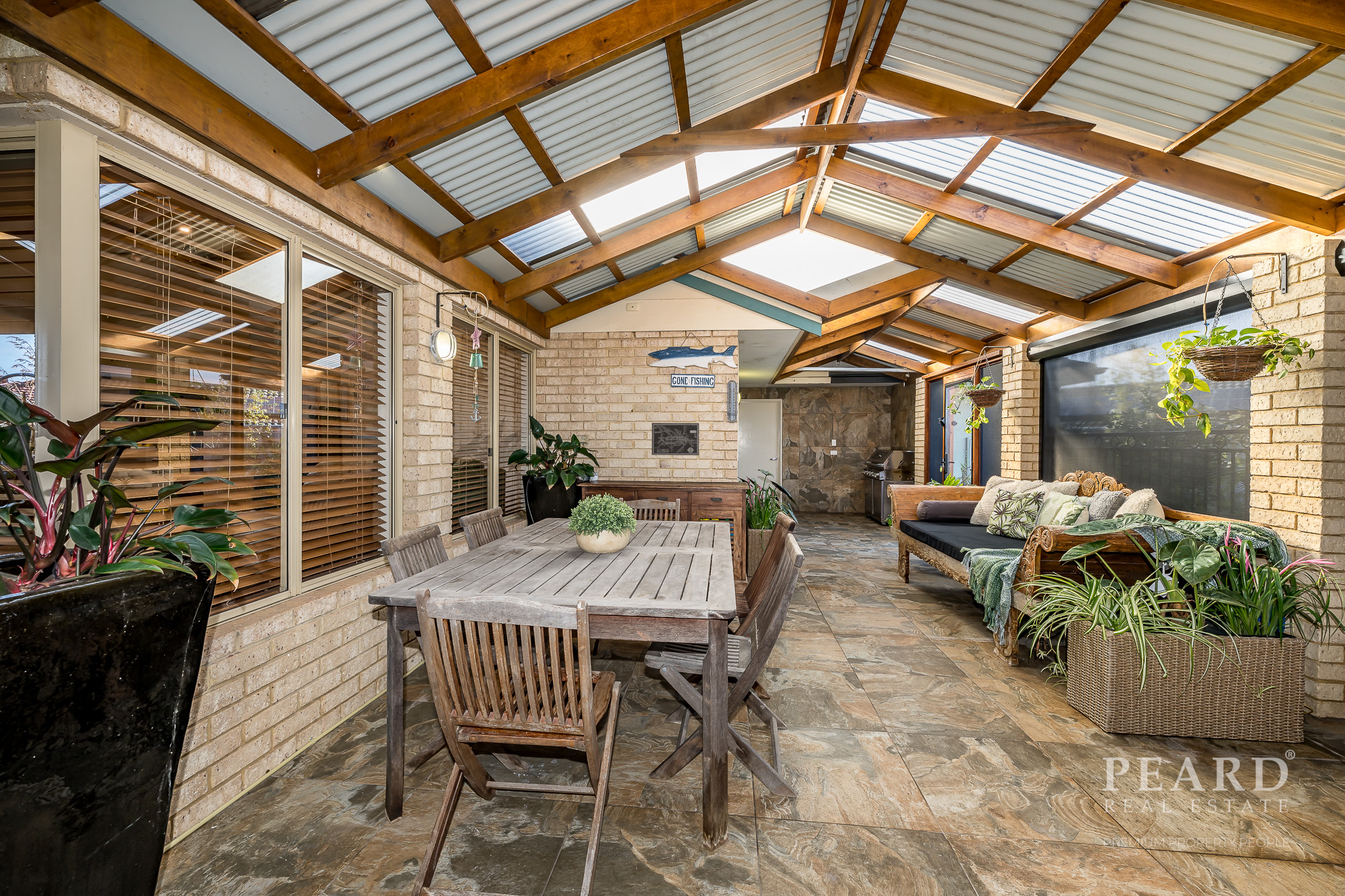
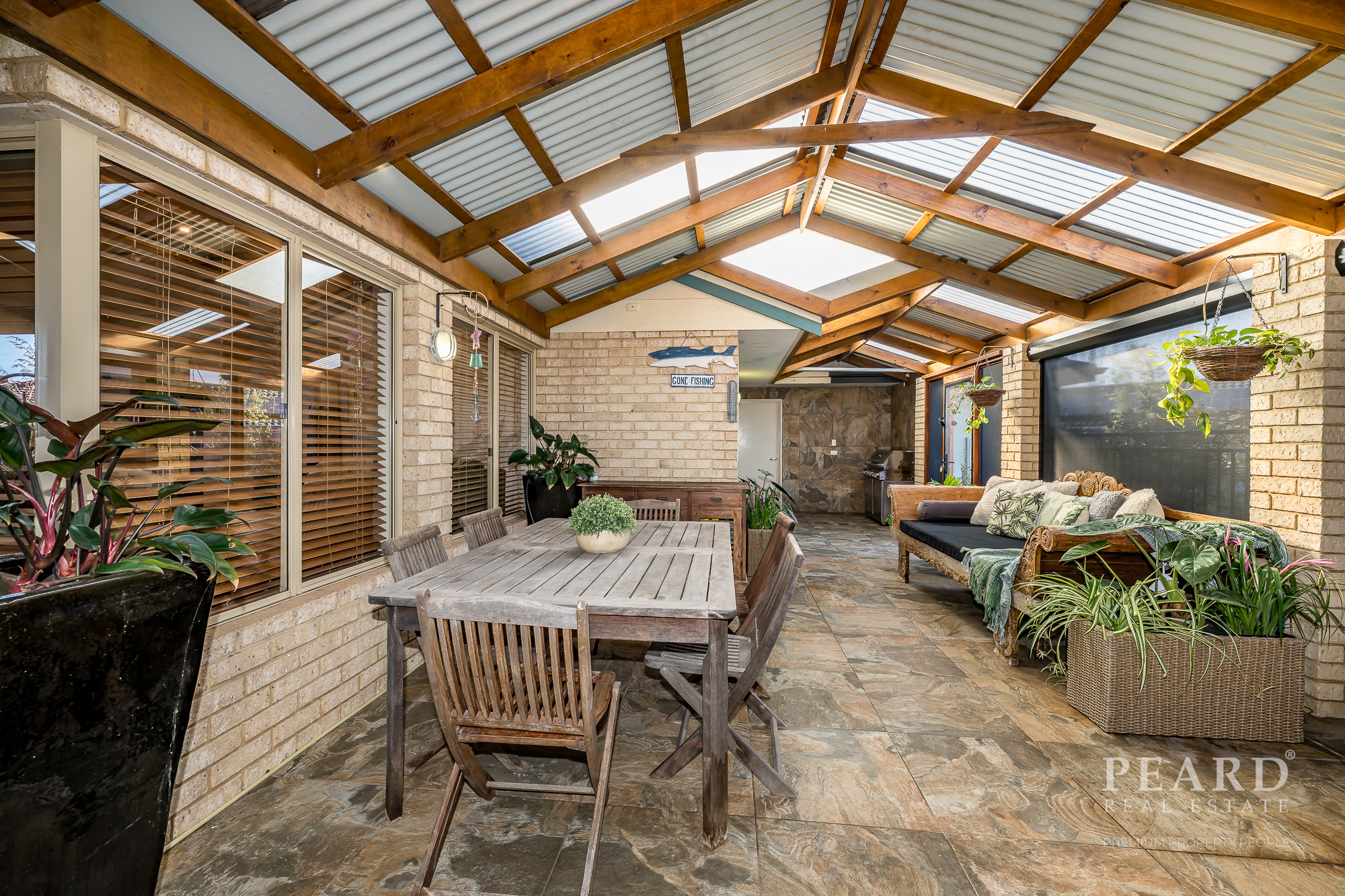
- wall art (675, 439)
